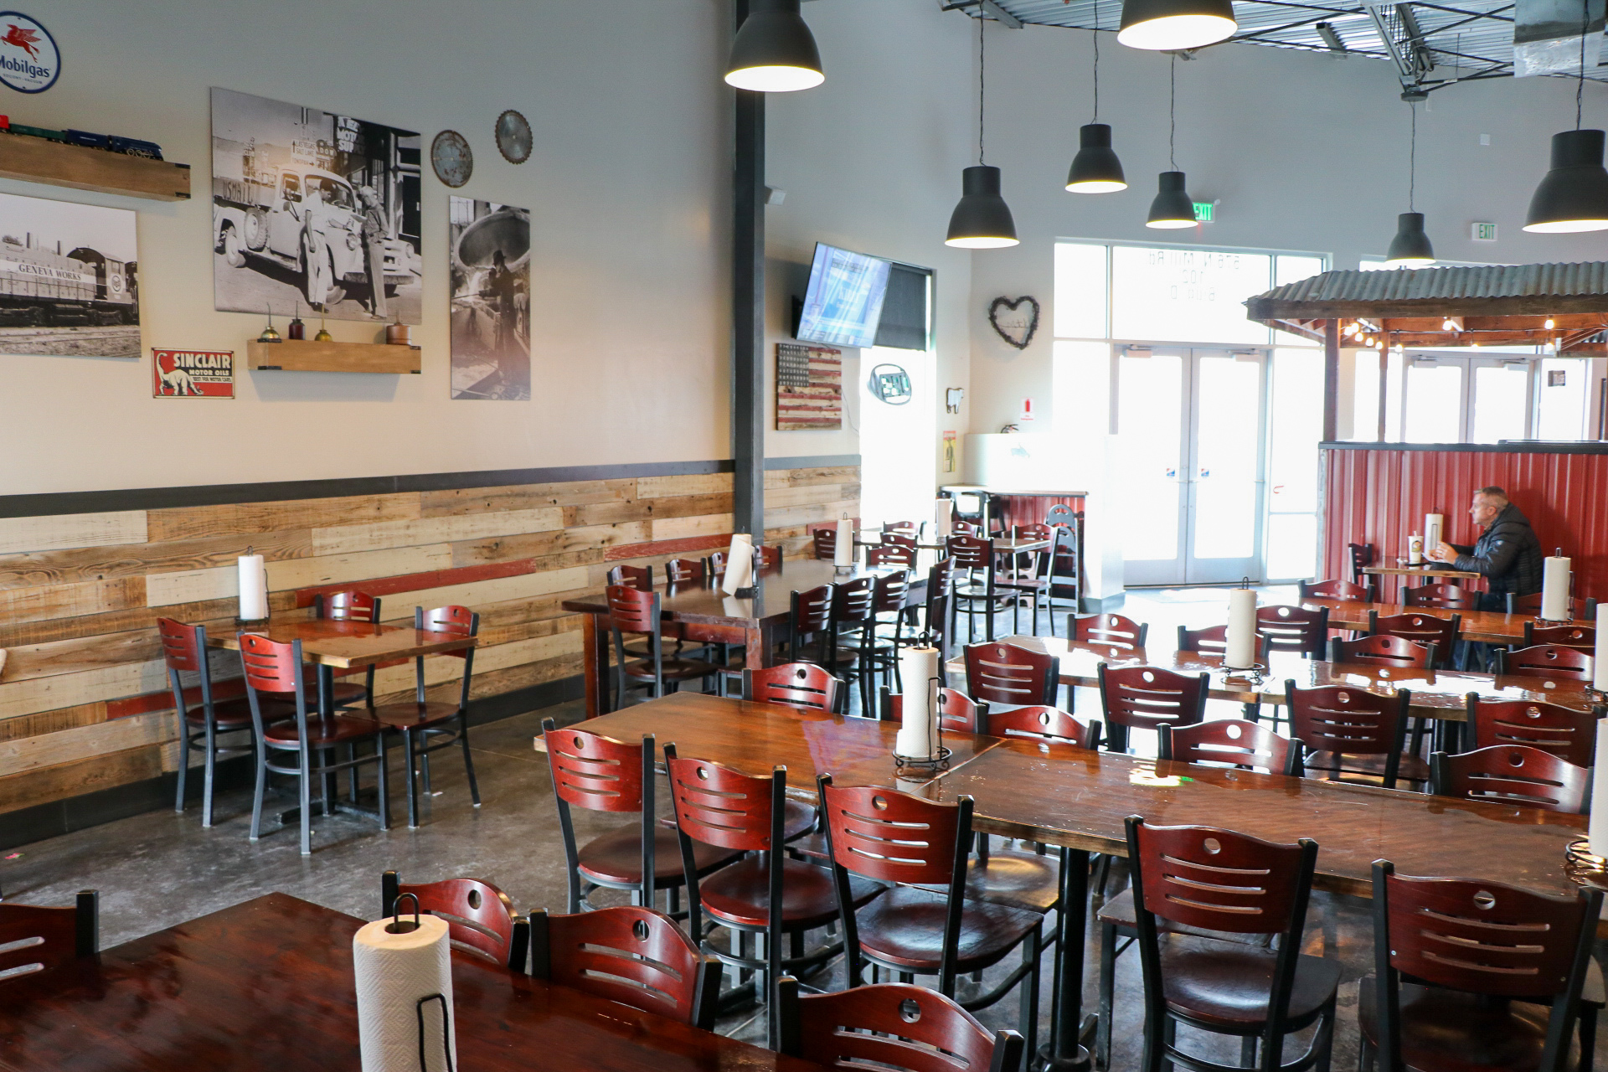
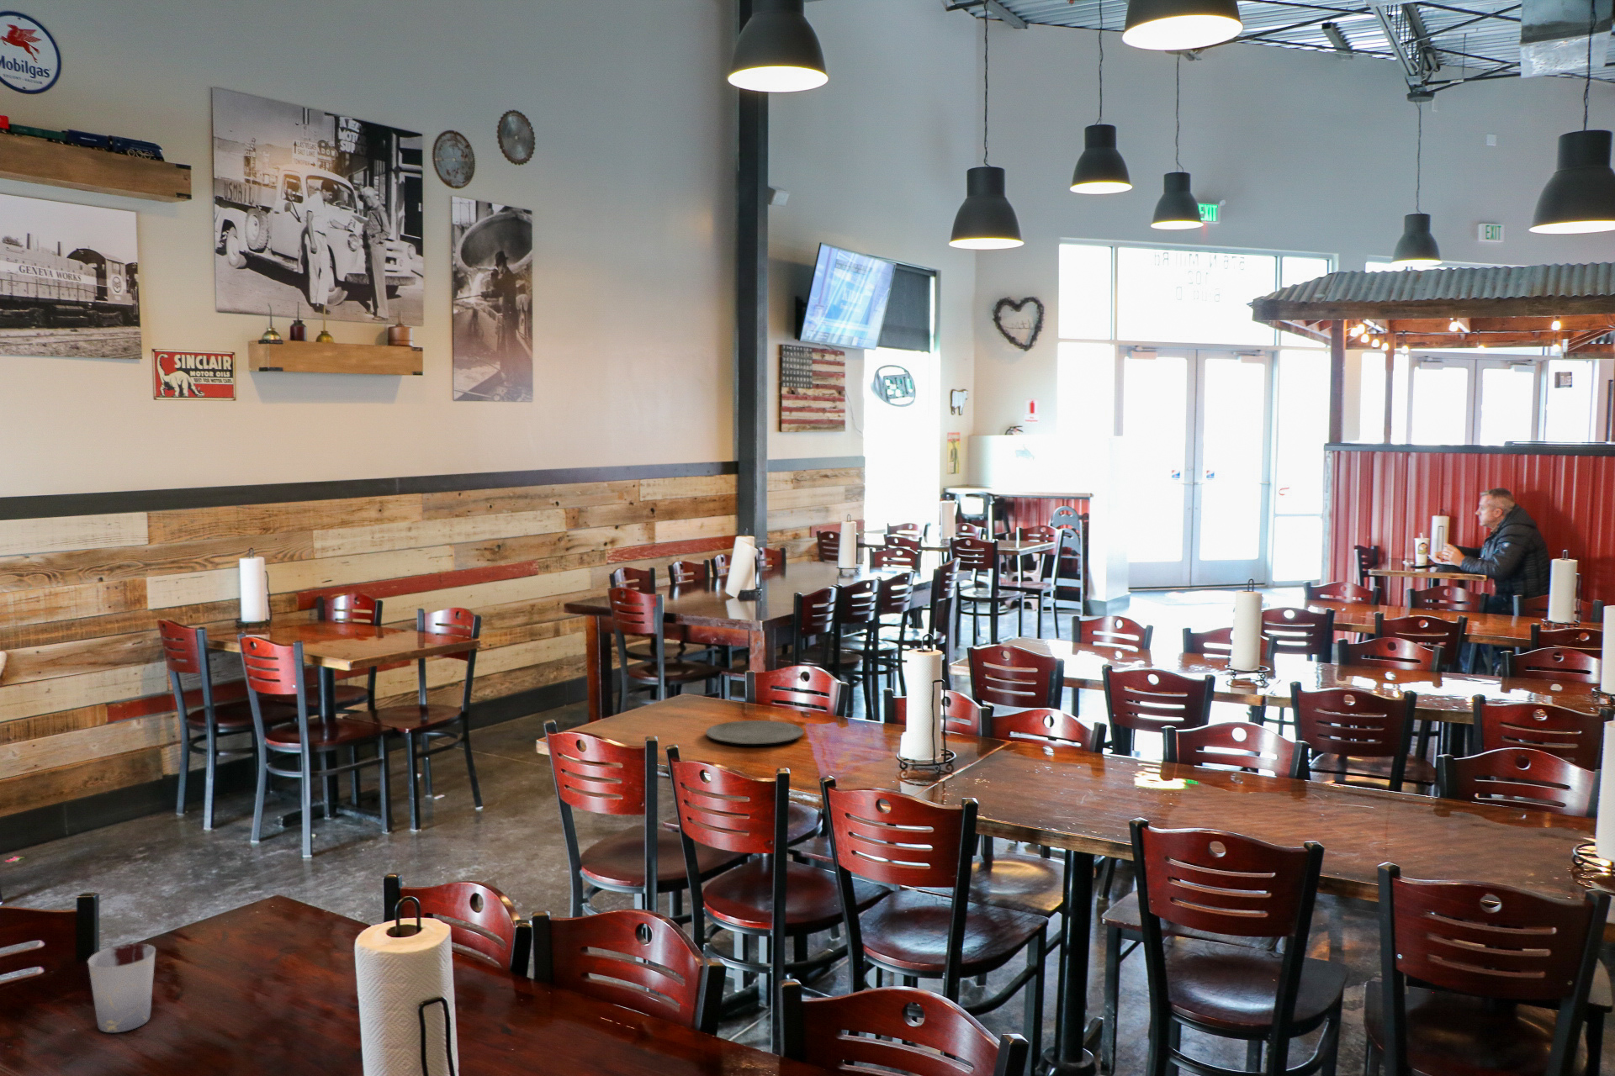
+ cup (119, 985)
+ plate (755, 733)
